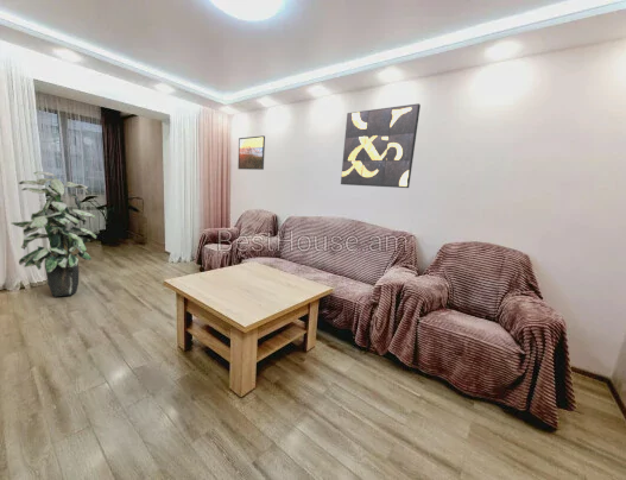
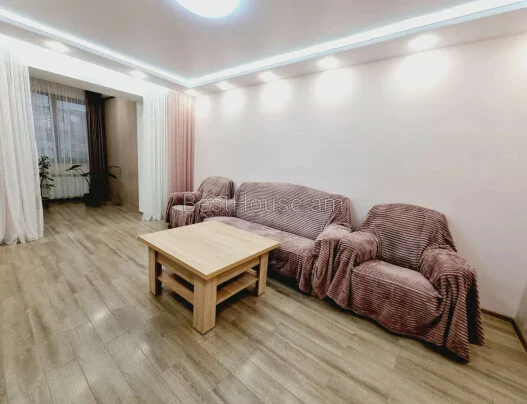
- wall art (377, 149)
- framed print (251, 153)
- indoor plant (56, 234)
